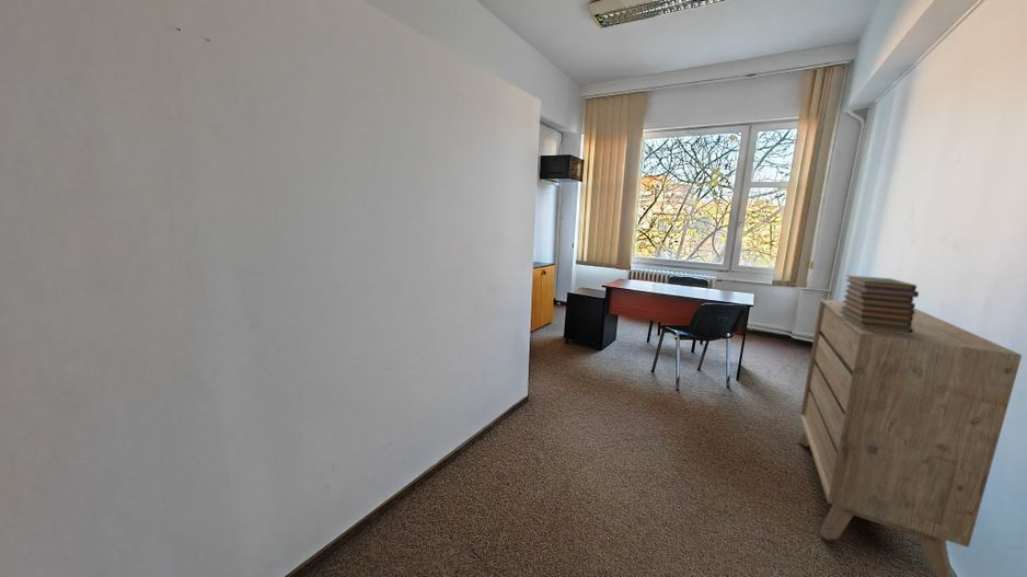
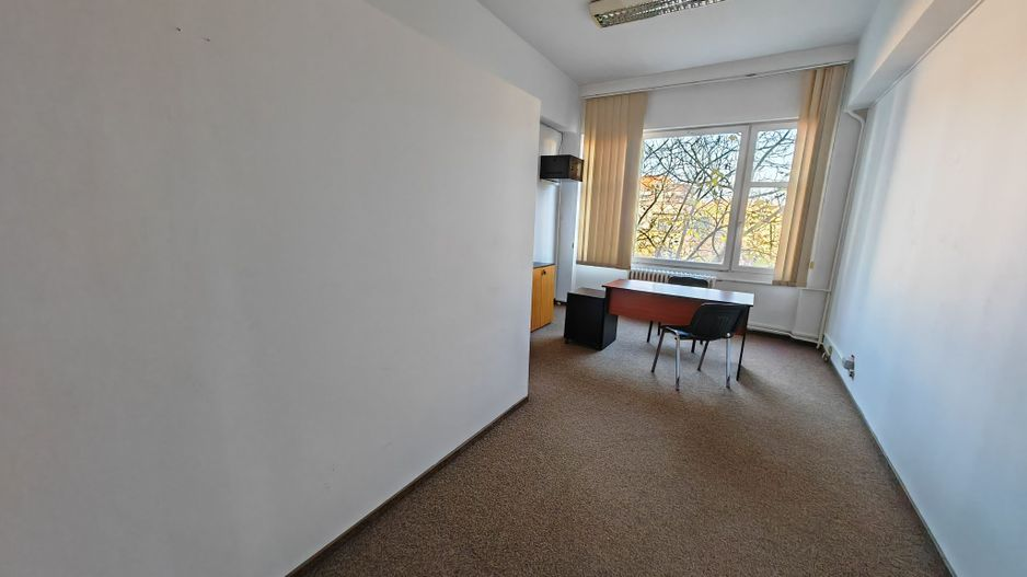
- book stack (875, 301)
- dresser (874, 411)
